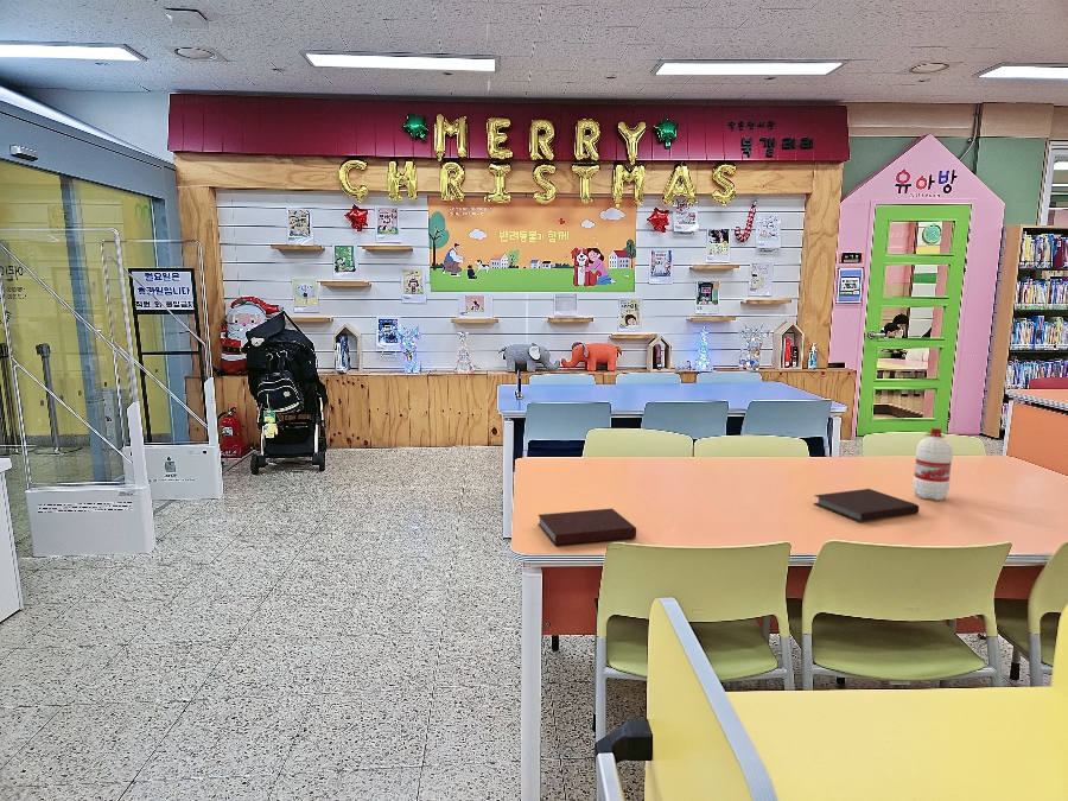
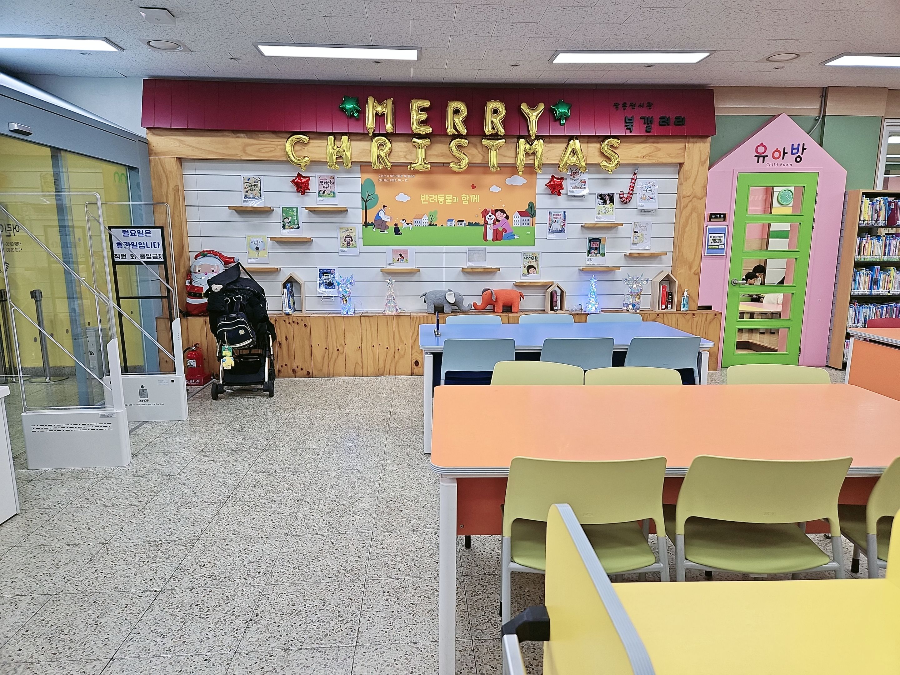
- notebook (585, 526)
- notebook (864, 504)
- water bottle (933, 463)
